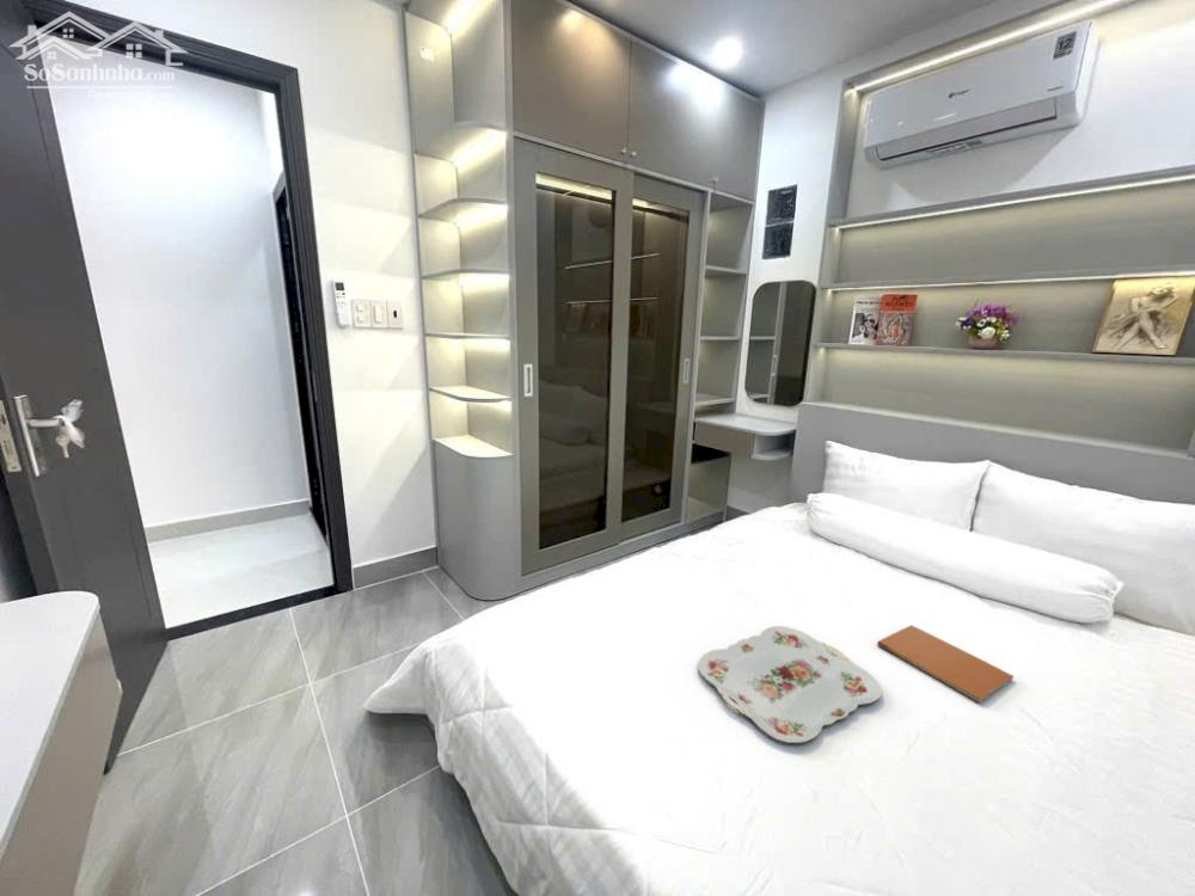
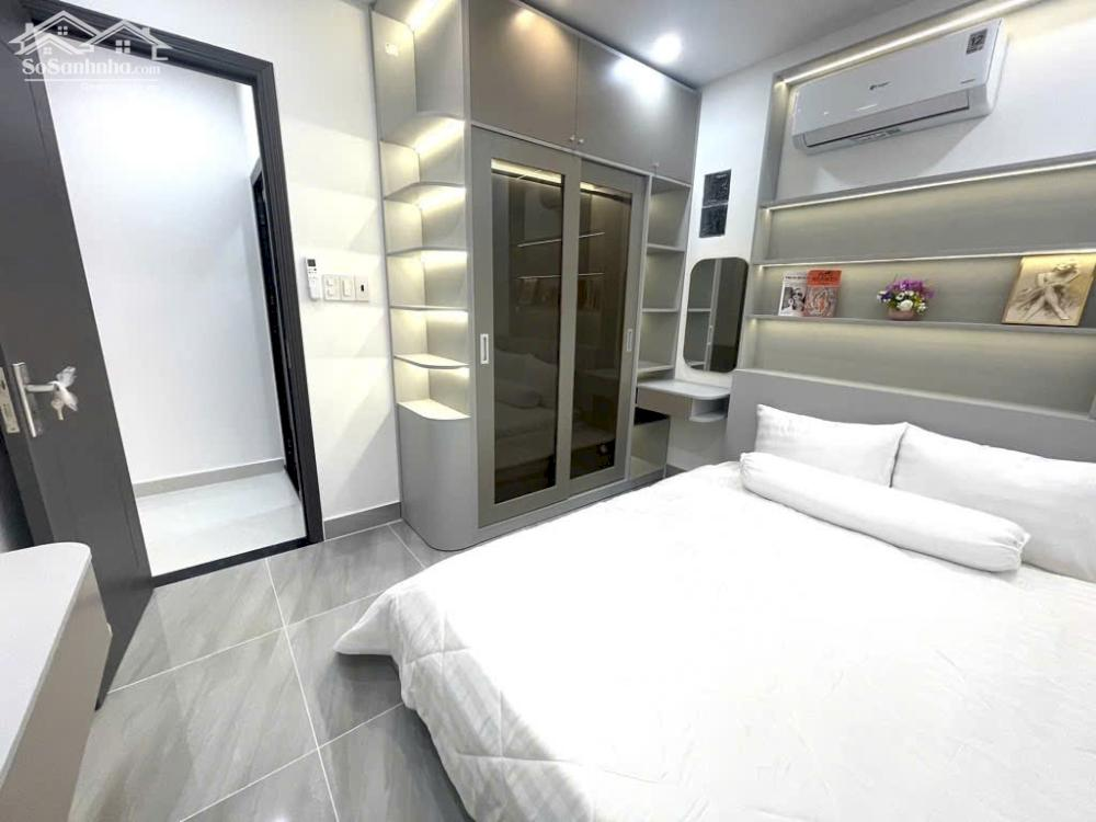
- book (942, 658)
- serving tray (786, 676)
